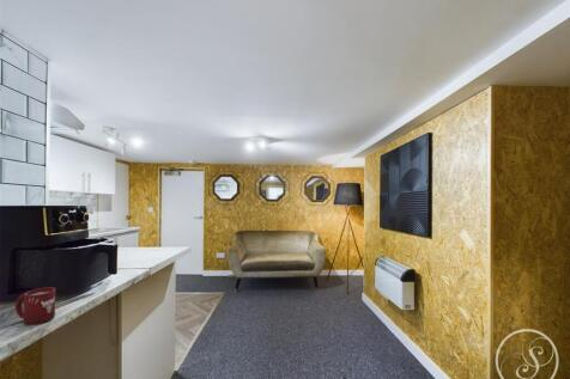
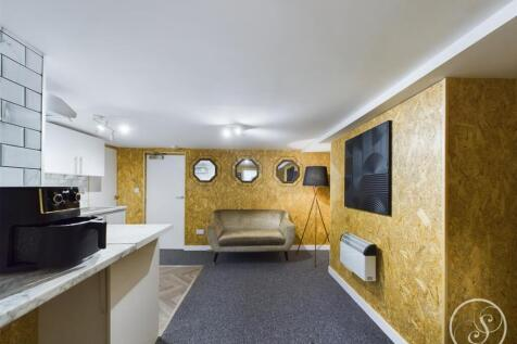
- cup (34, 305)
